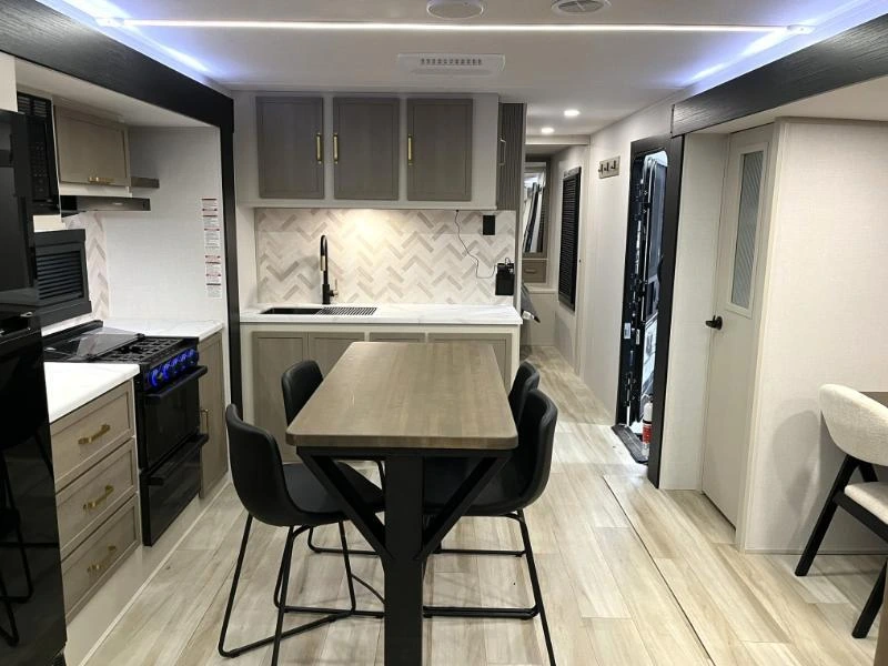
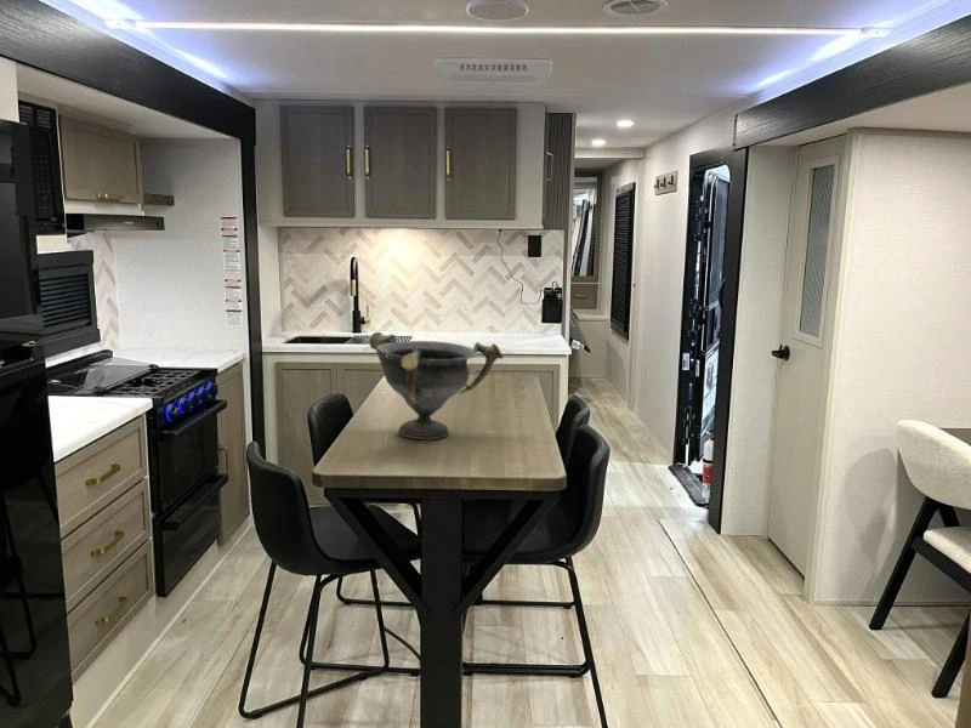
+ decorative bowl (425, 383)
